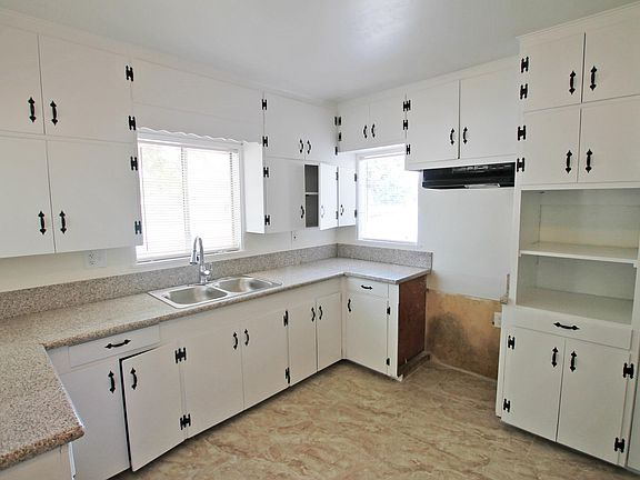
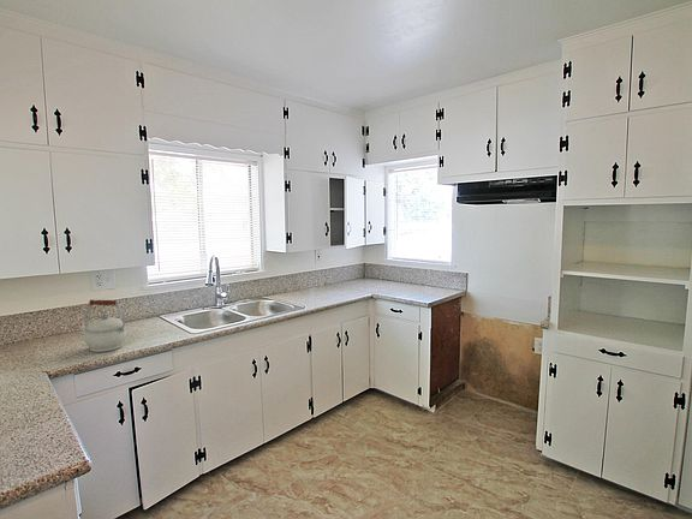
+ kettle (102, 323)
